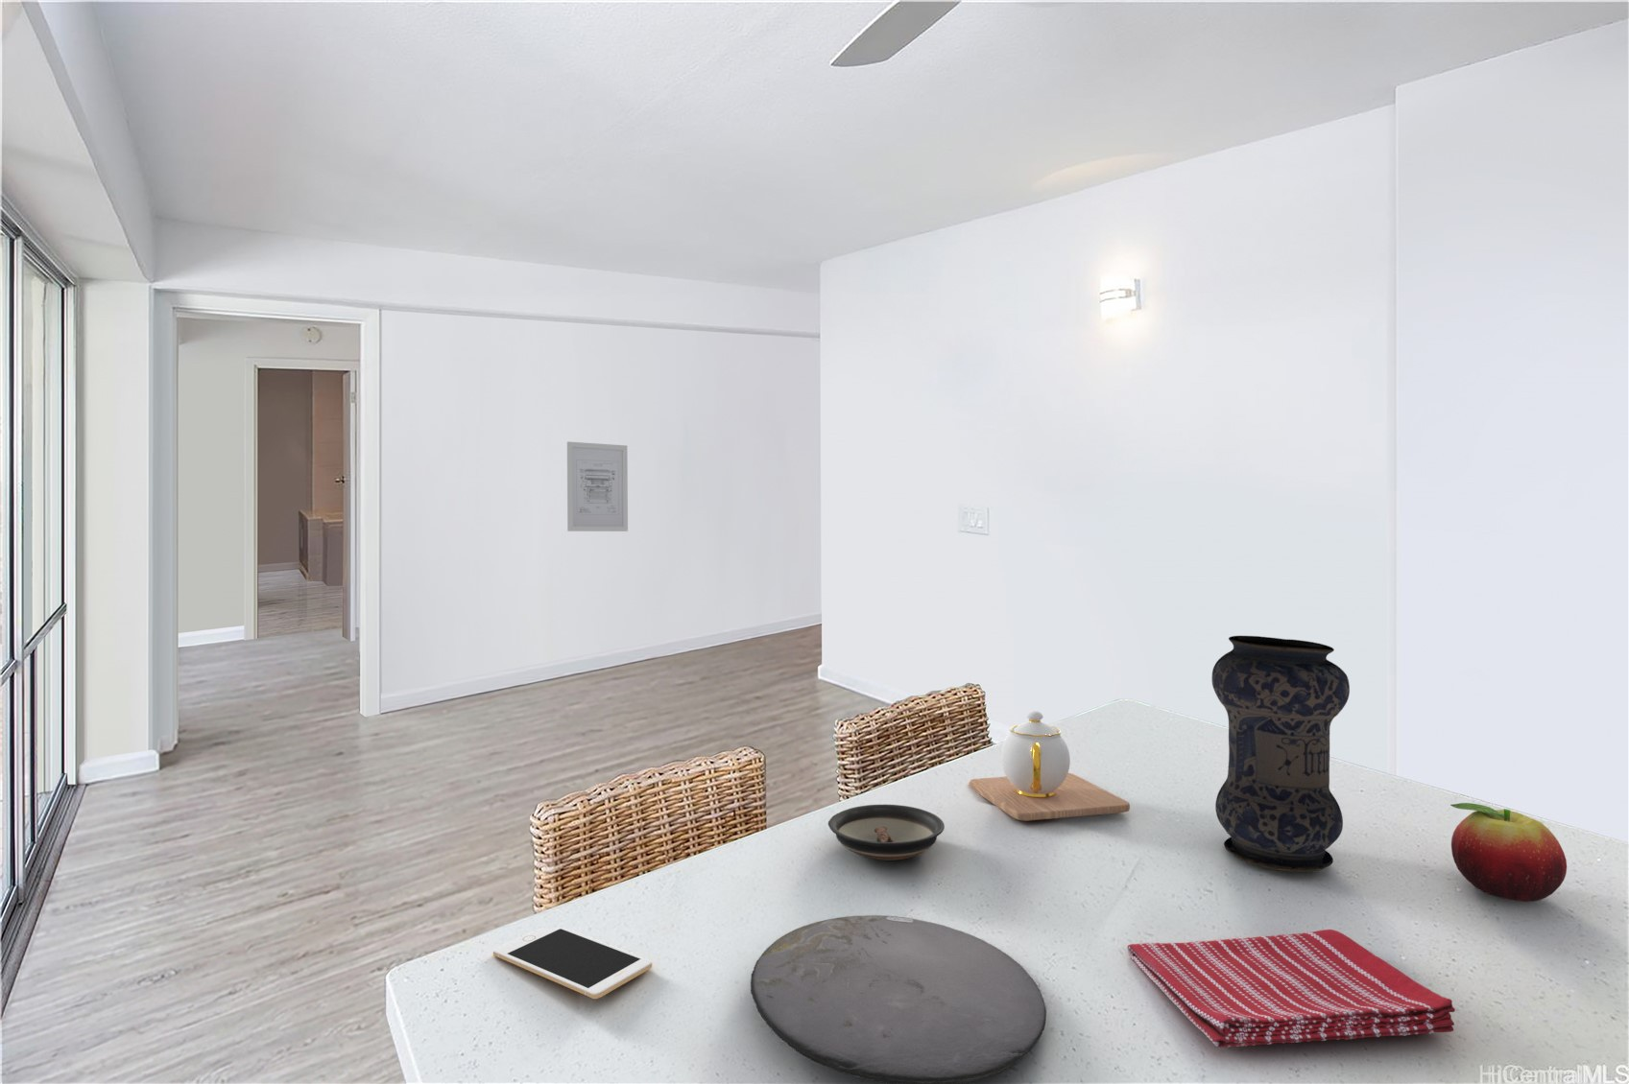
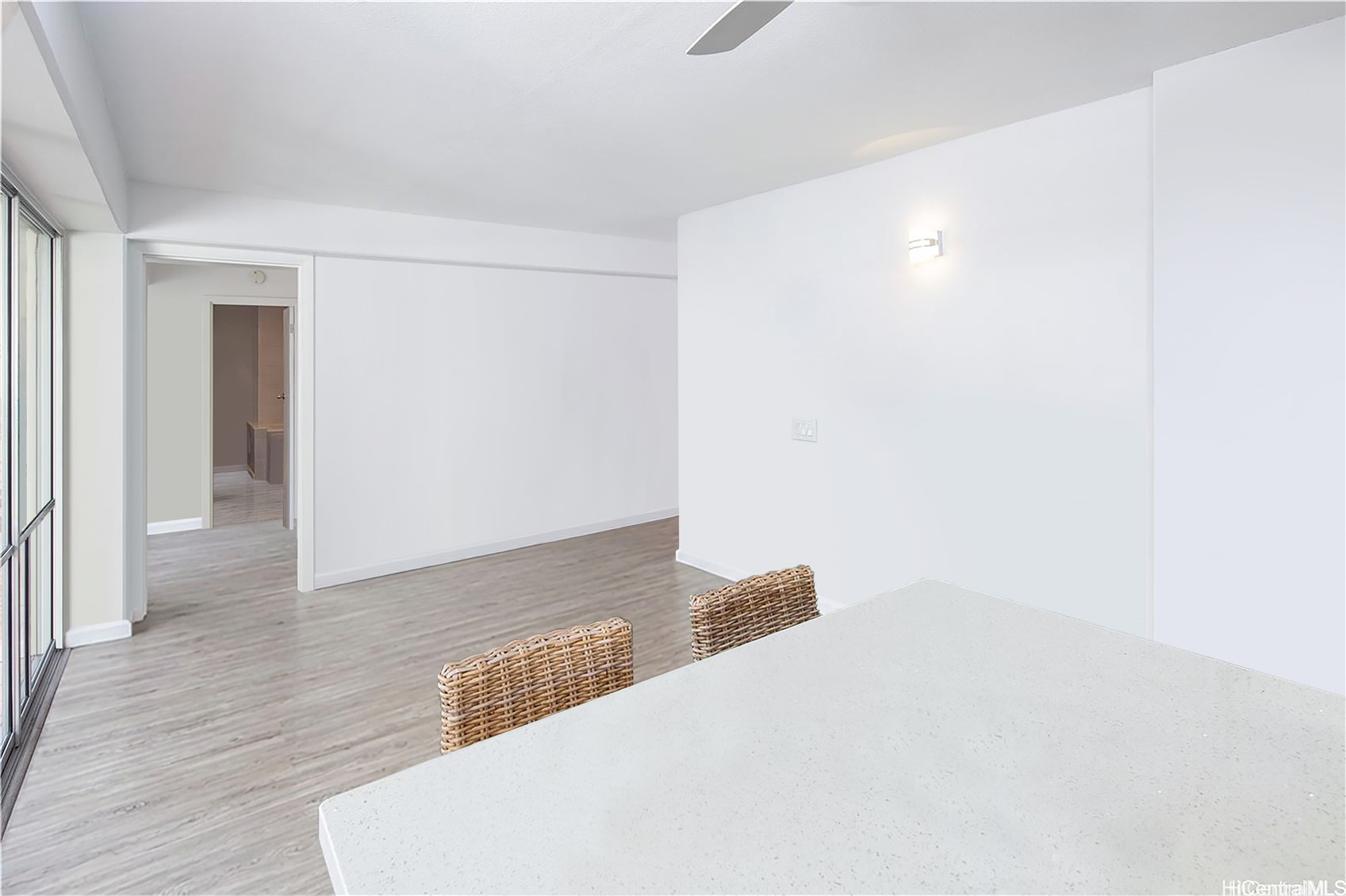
- teapot (1046, 754)
- plate (896, 987)
- vase (1278, 746)
- wall art (598, 488)
- fruit (1506, 851)
- saucer (886, 836)
- dish towel (1280, 979)
- cell phone (571, 958)
